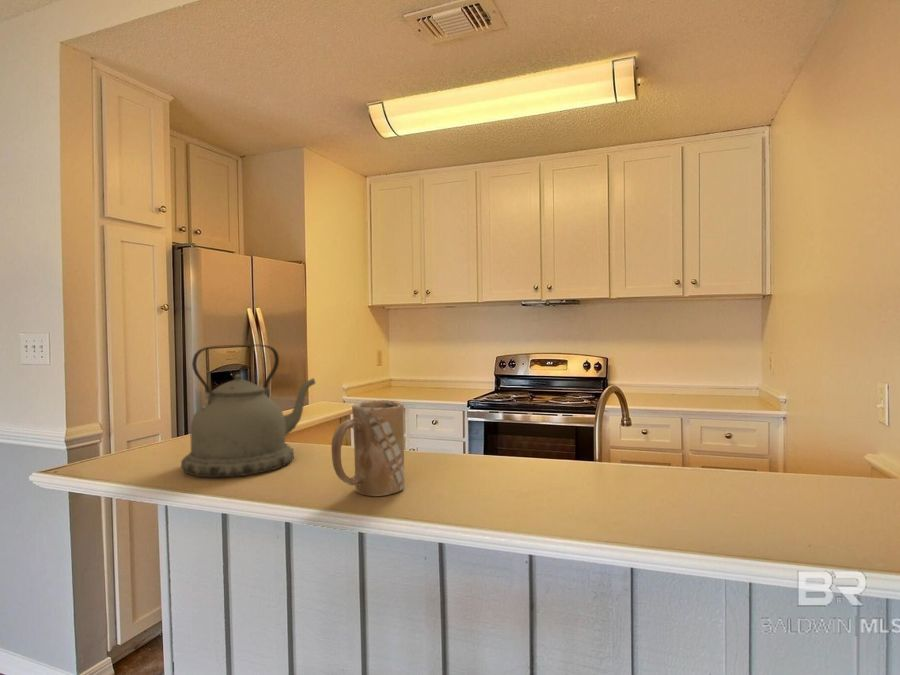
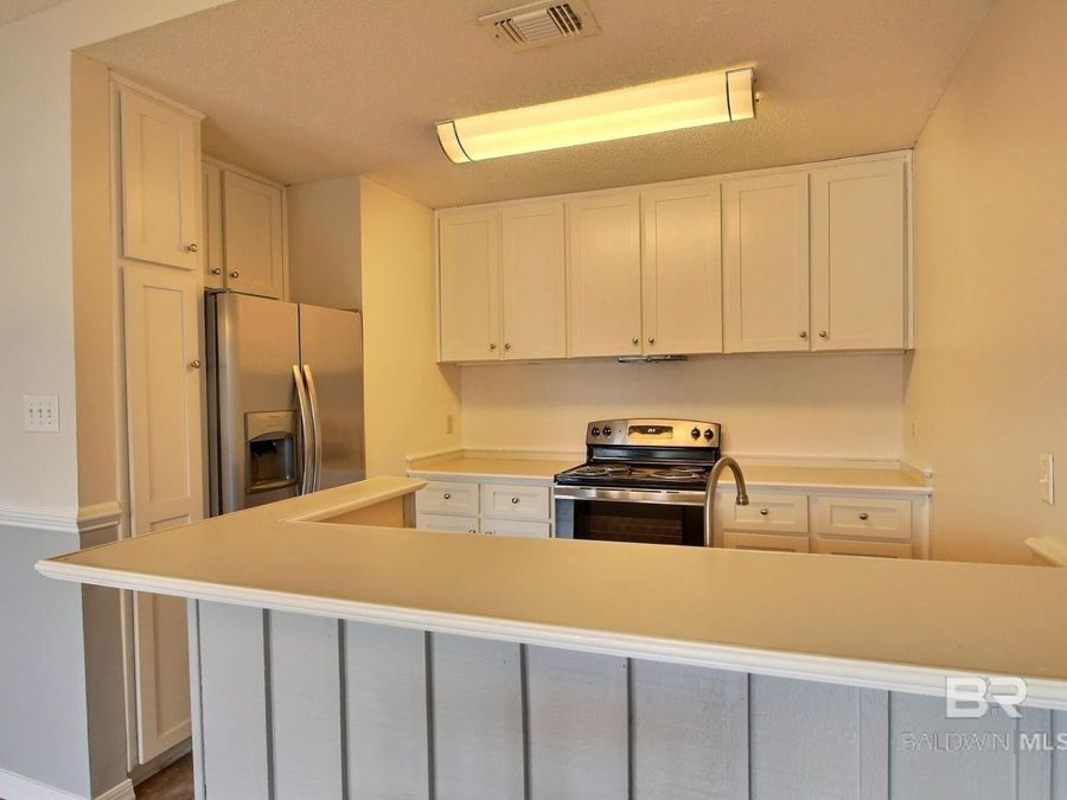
- kettle (244, 403)
- mug (372, 448)
